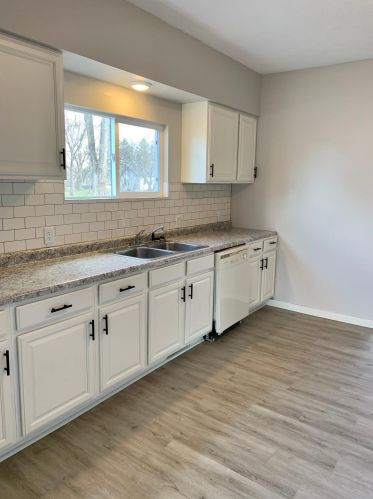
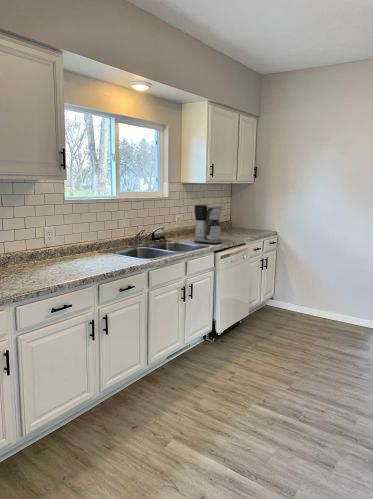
+ coffee maker (206, 224)
